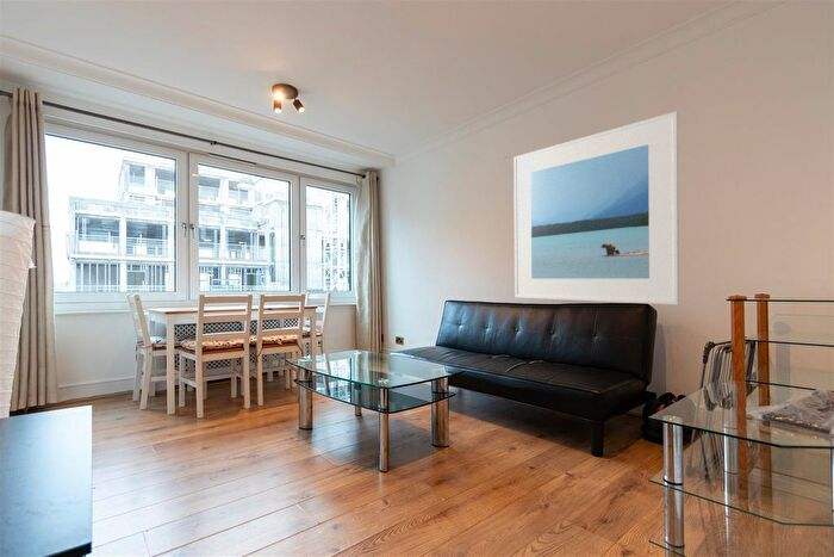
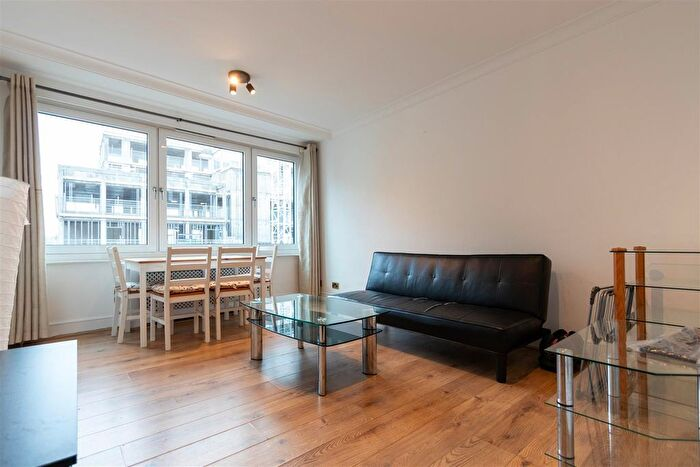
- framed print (583, 218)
